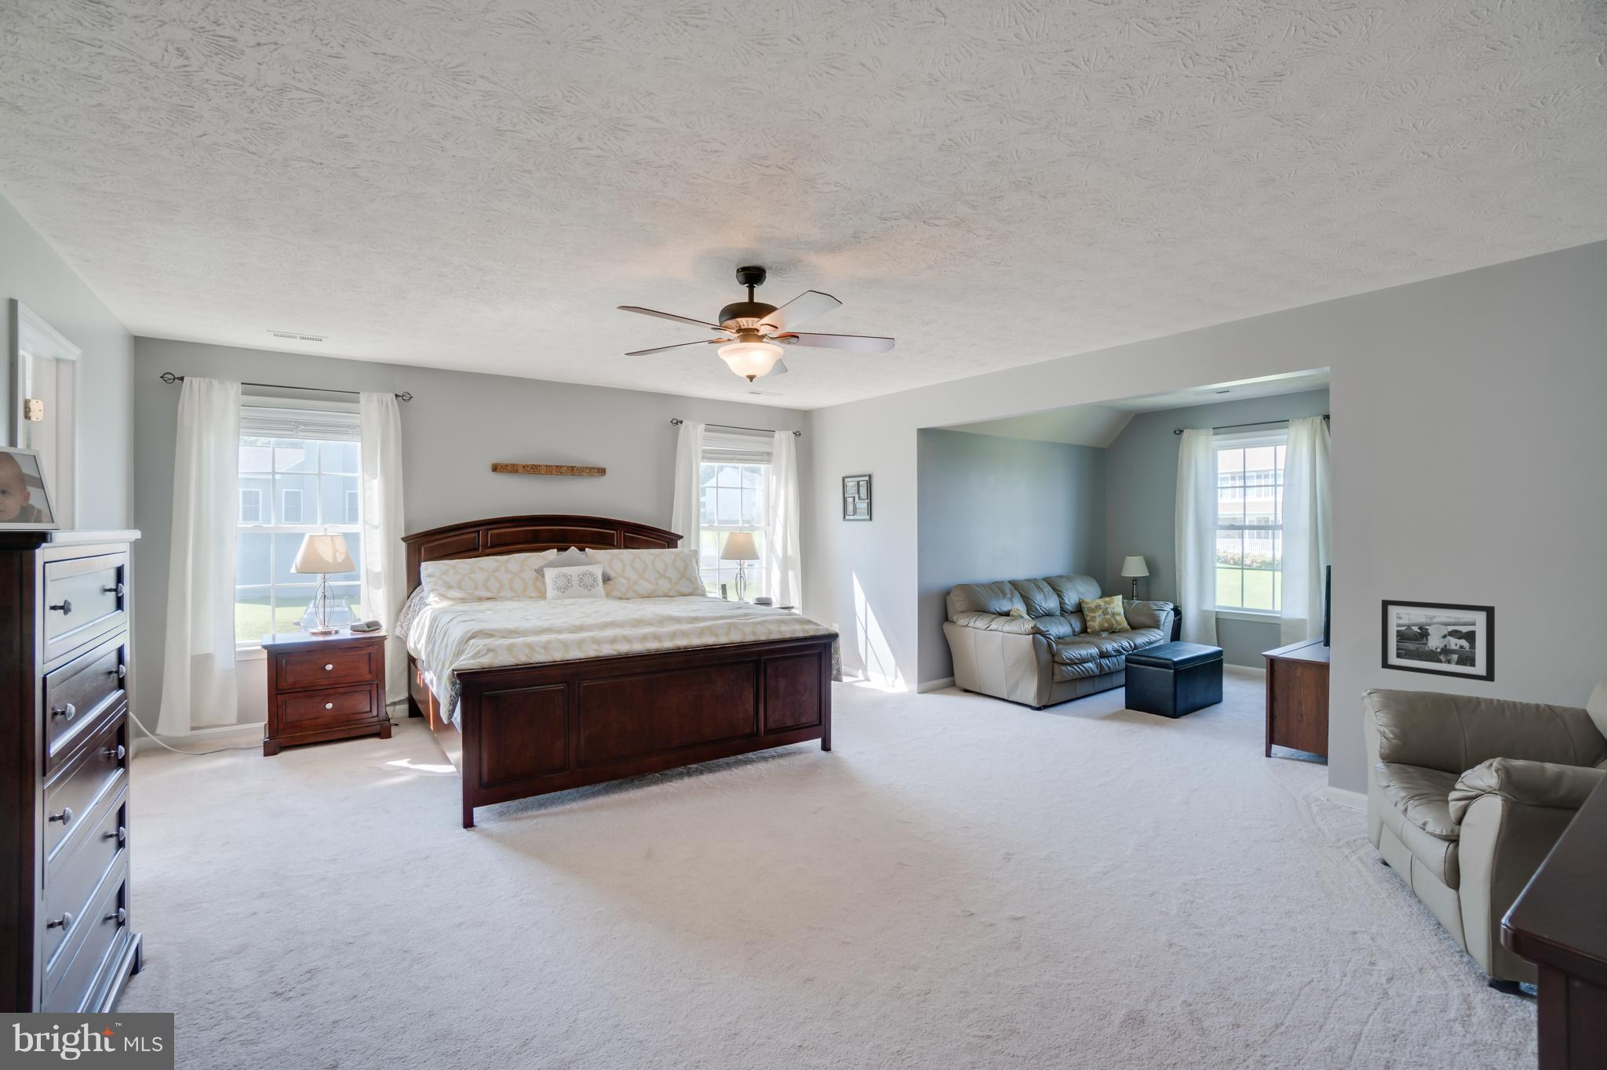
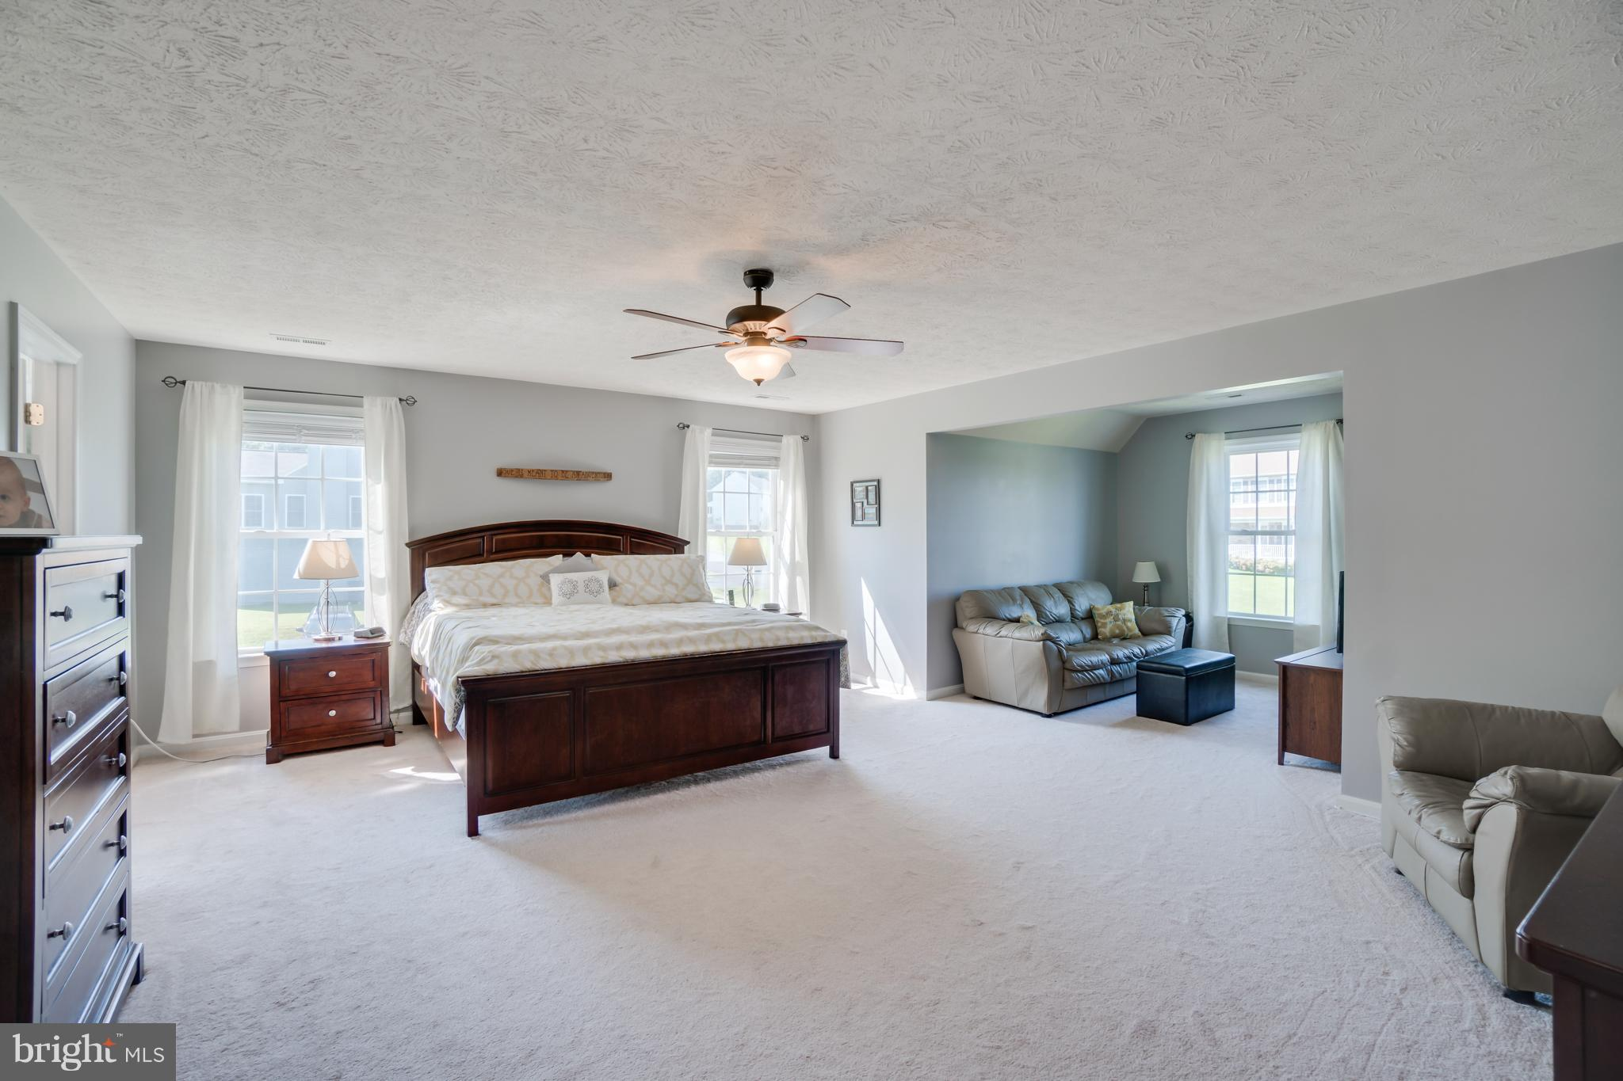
- picture frame (1435, 638)
